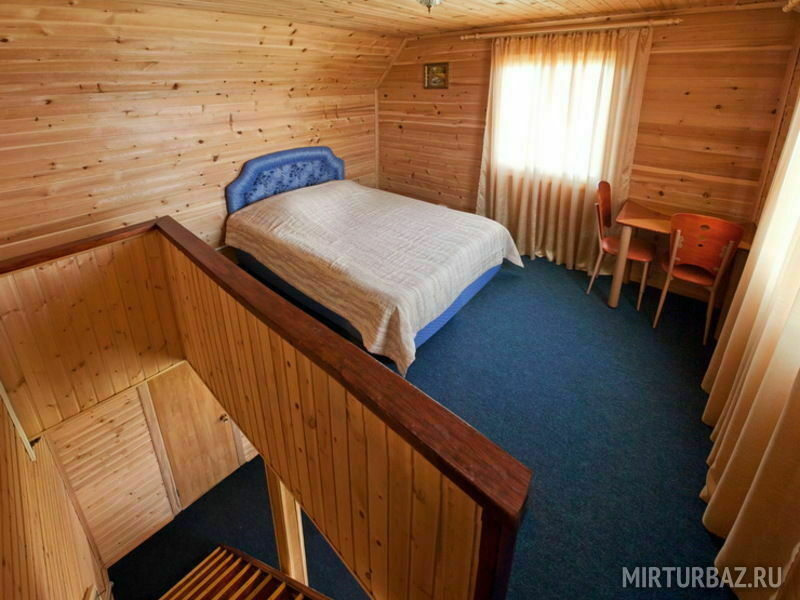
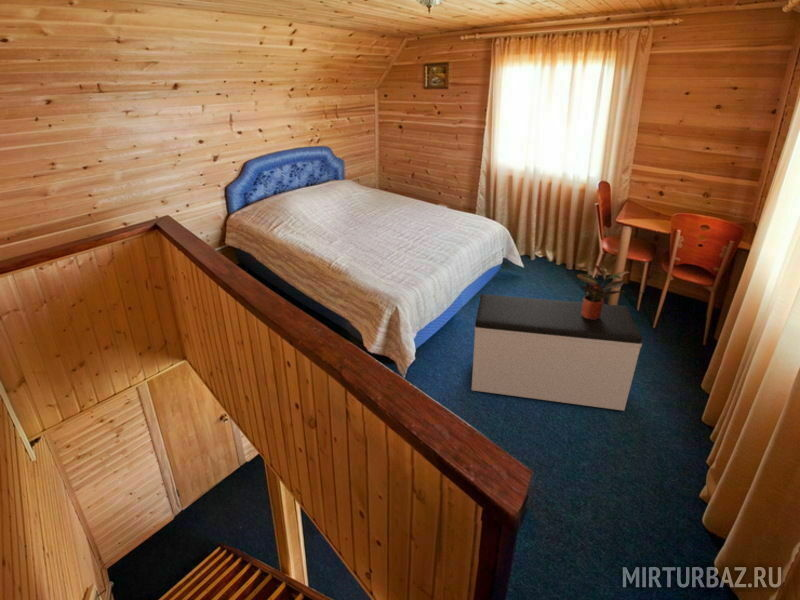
+ potted plant (601, 288)
+ bench (548, 348)
